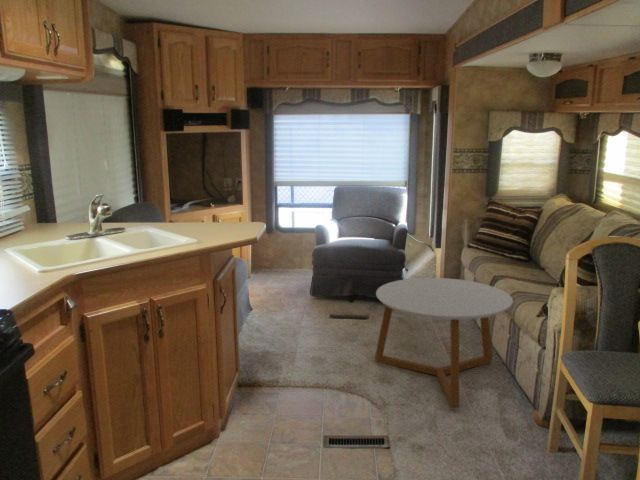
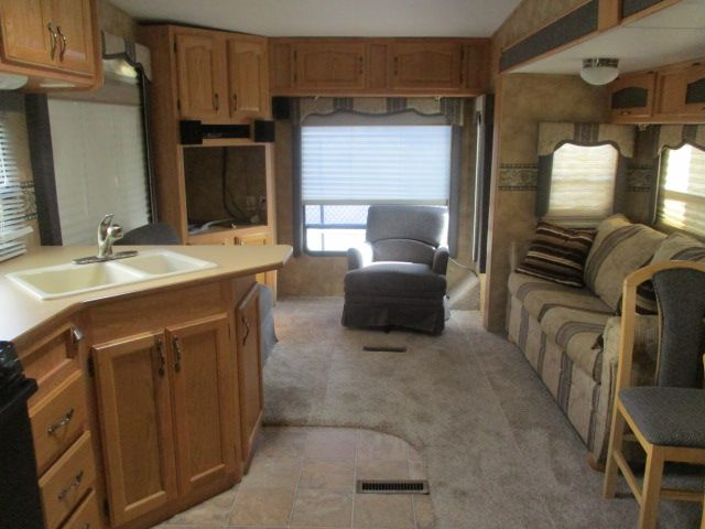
- coffee table (451, 336)
